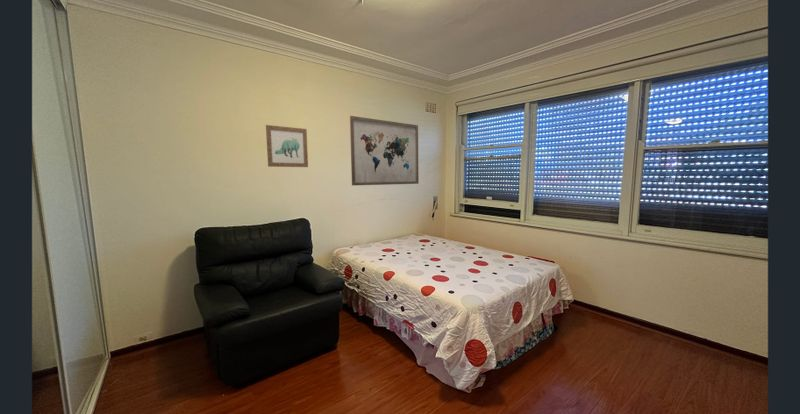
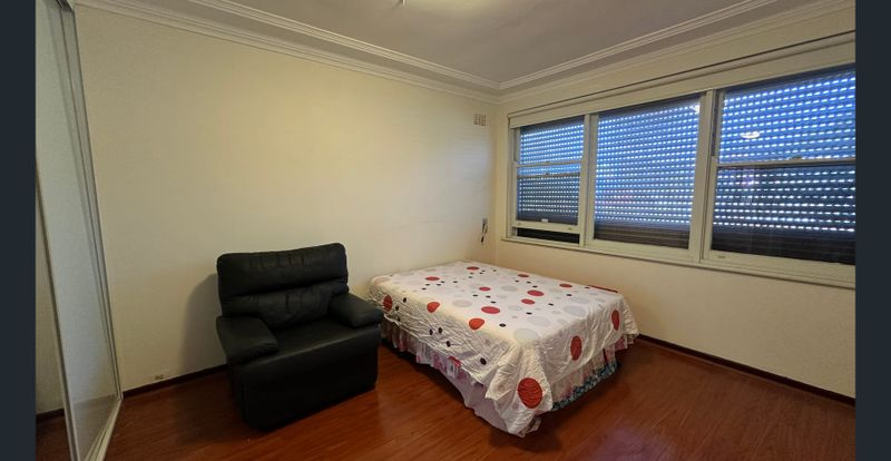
- wall art (287, 147)
- wall art (387, 153)
